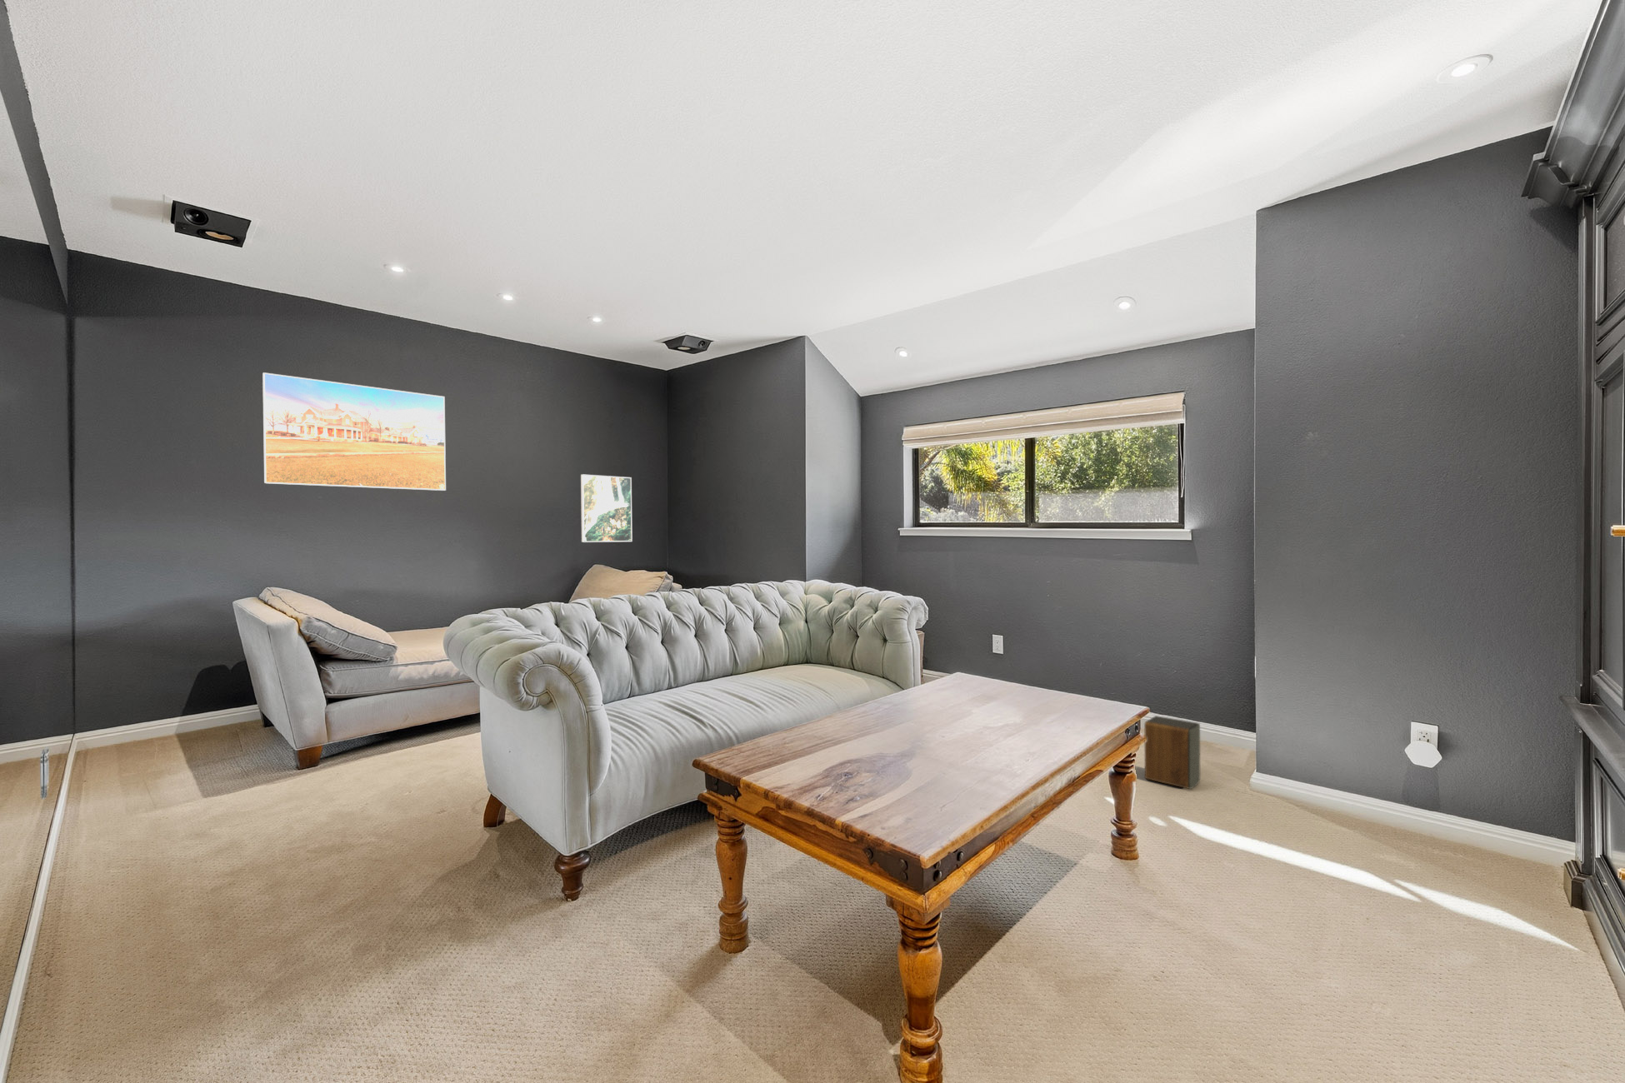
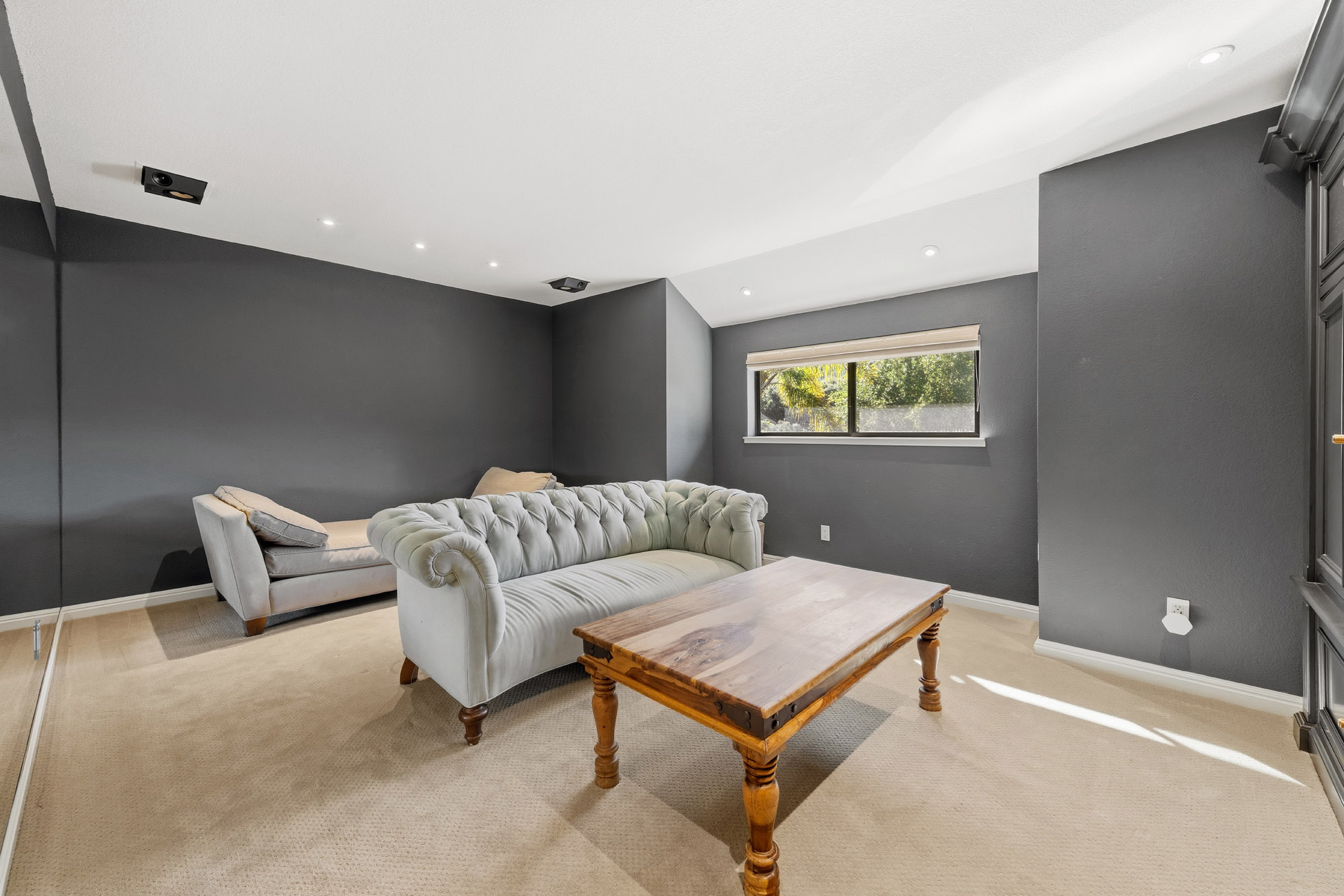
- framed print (360, 436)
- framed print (607, 509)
- speaker (1170, 751)
